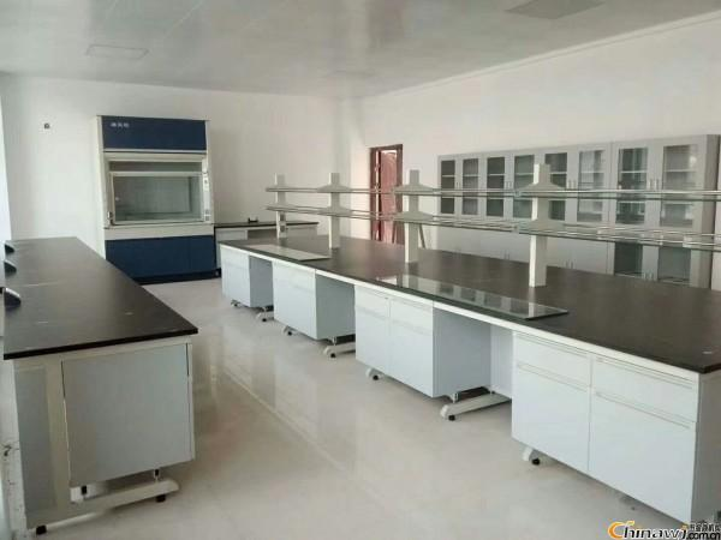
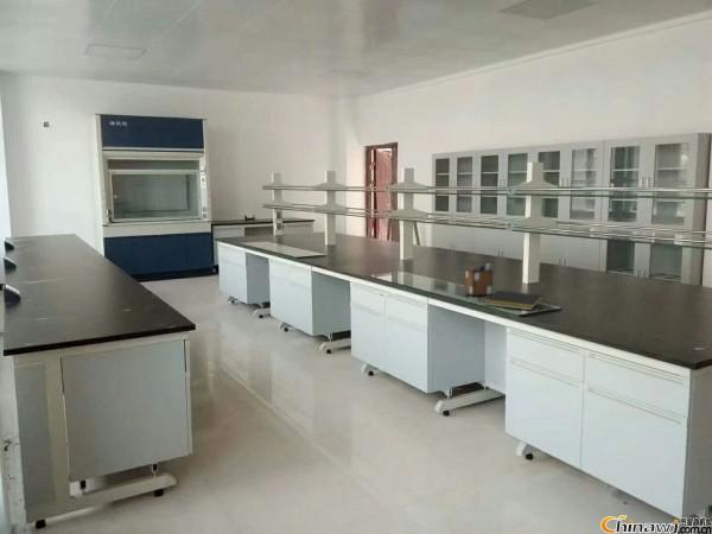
+ notepad (513, 299)
+ desk organizer (478, 276)
